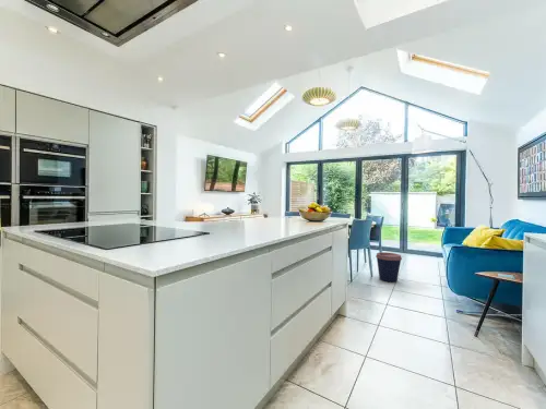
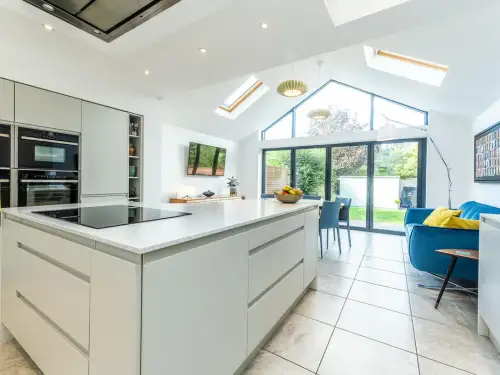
- coffee cup (388, 266)
